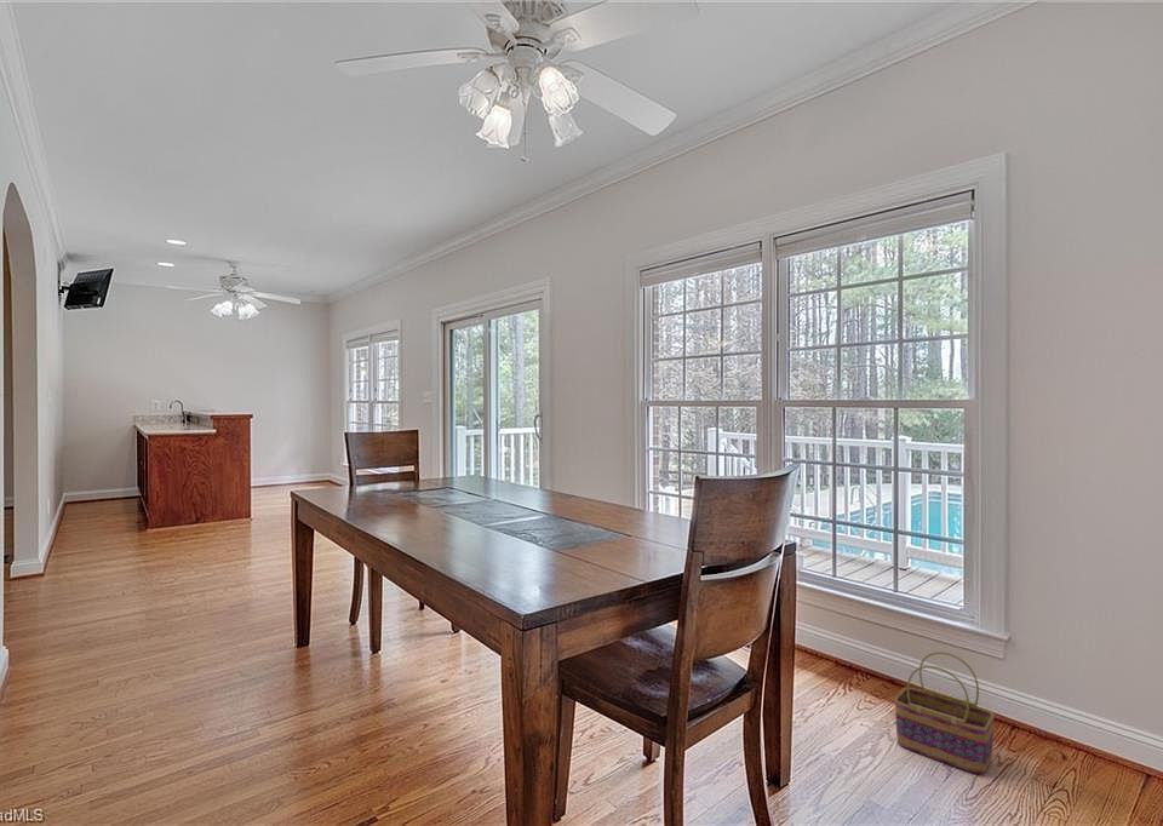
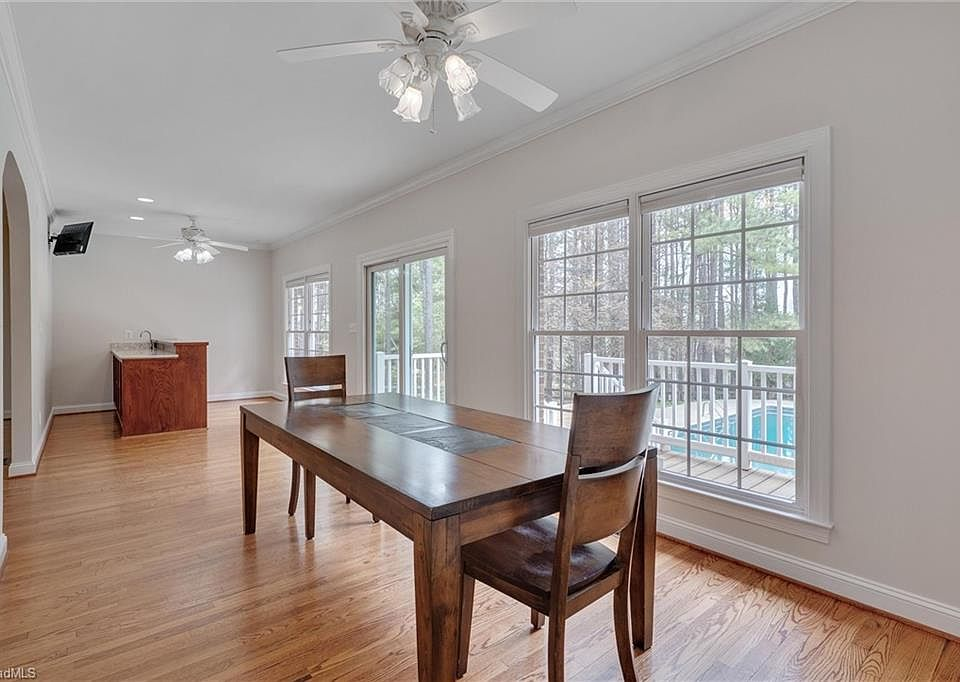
- basket (943, 705)
